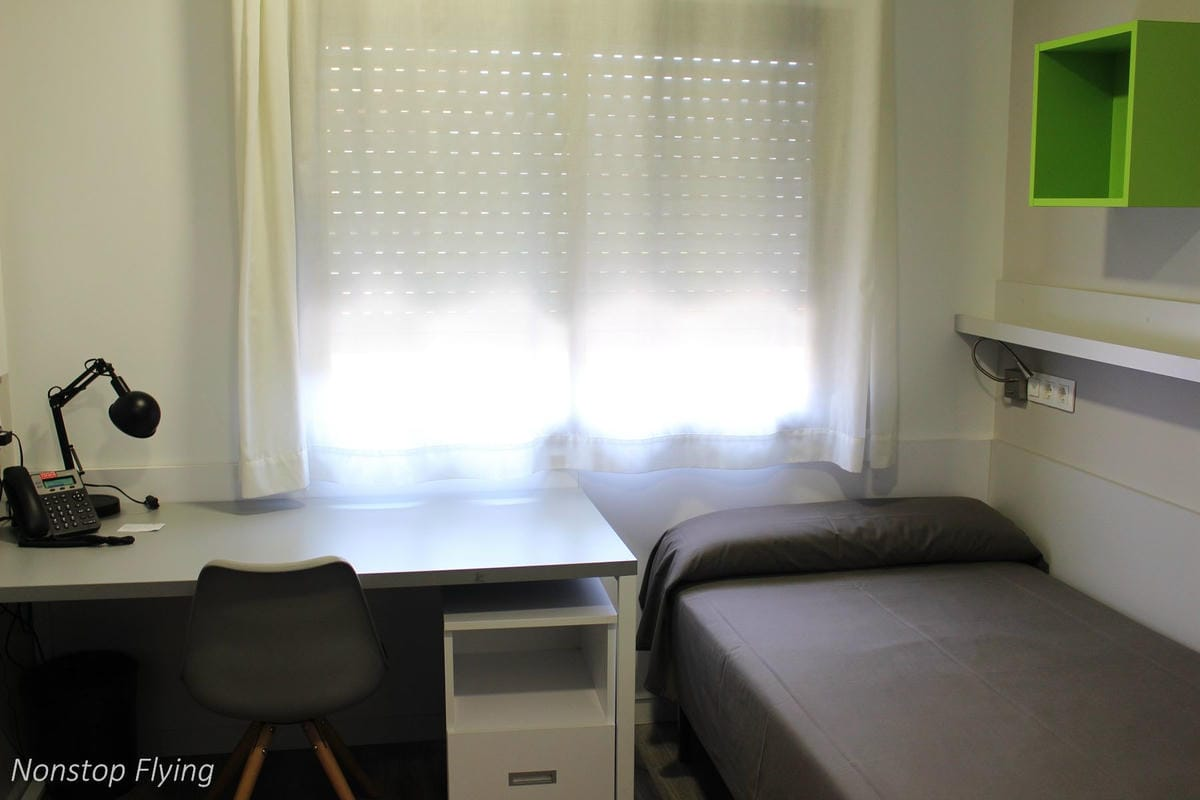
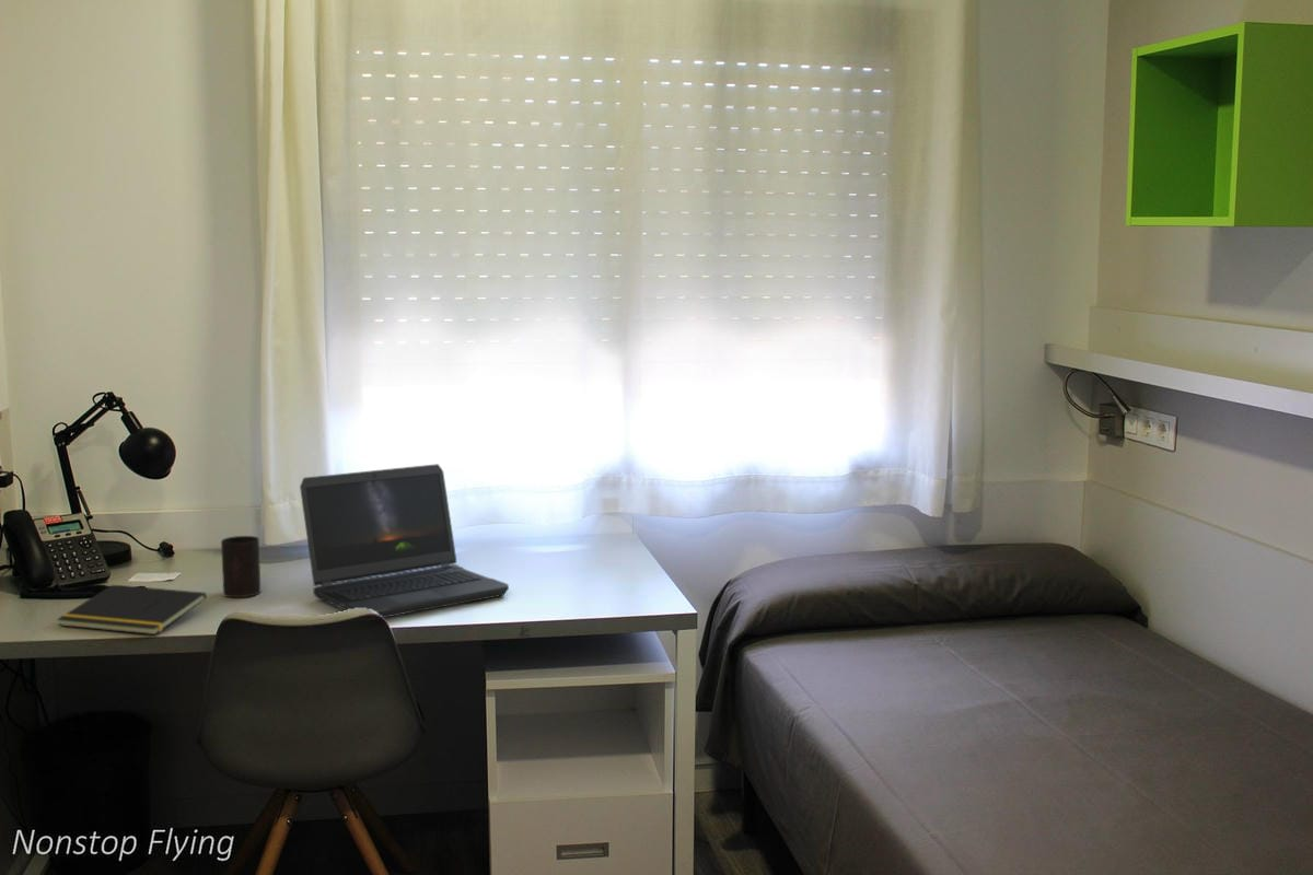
+ laptop computer (406, 537)
+ cup (241, 565)
+ notepad (132, 608)
